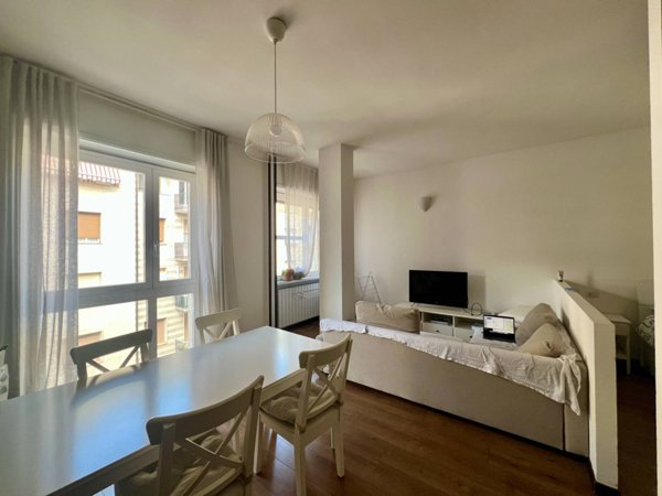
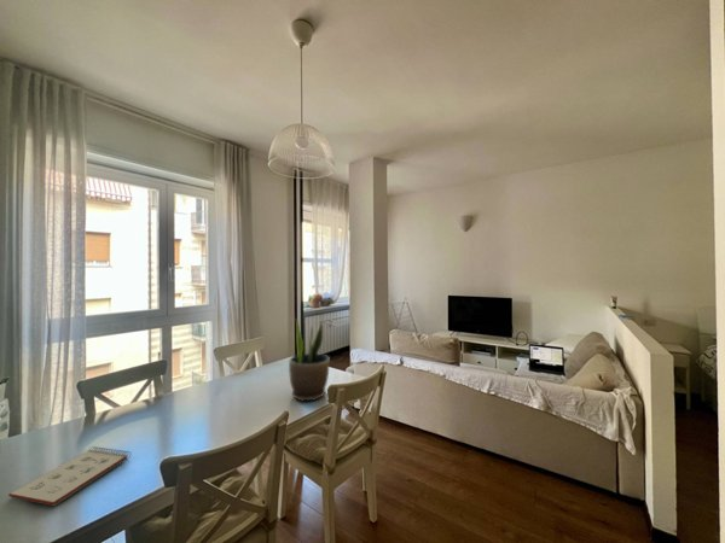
+ potted plant (309, 356)
+ notepad (75, 472)
